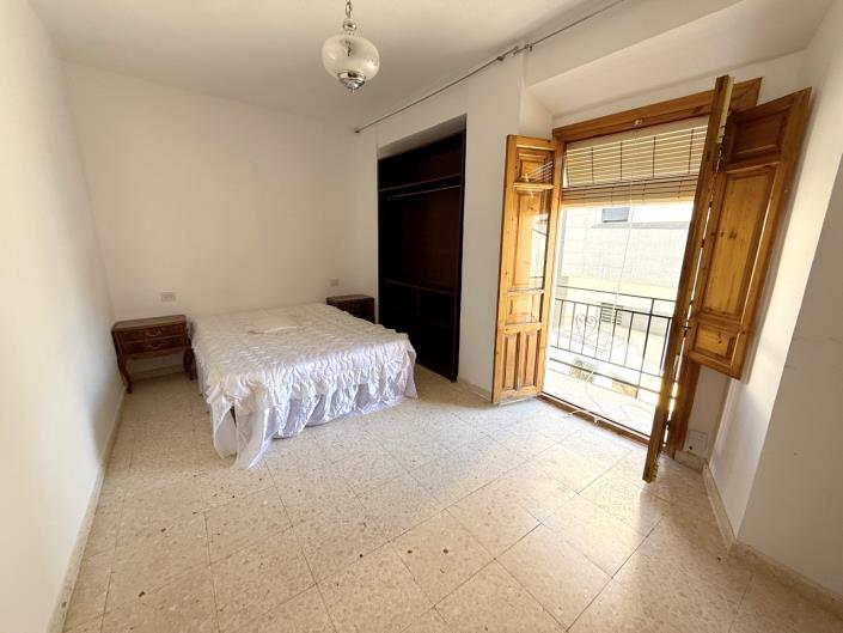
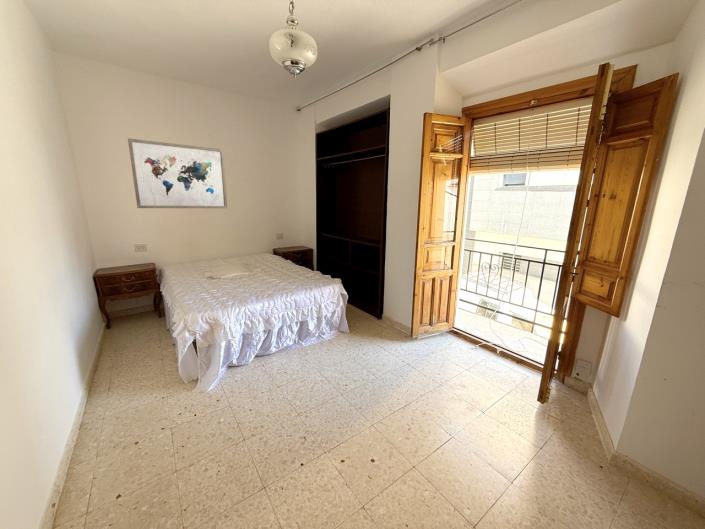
+ wall art (182, 177)
